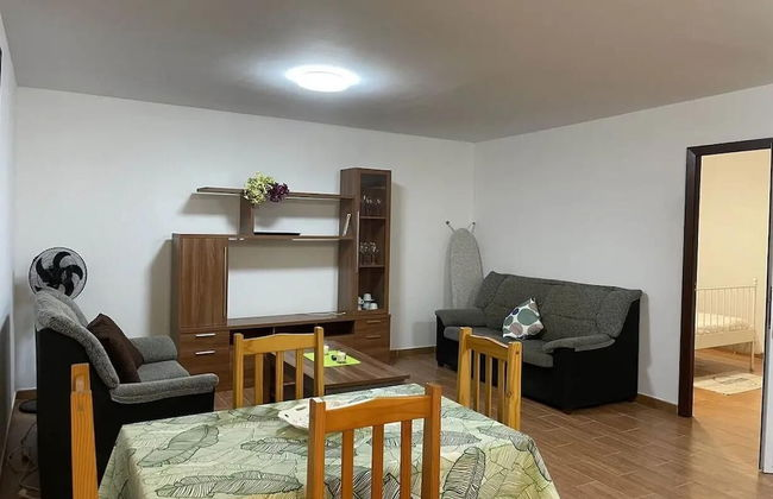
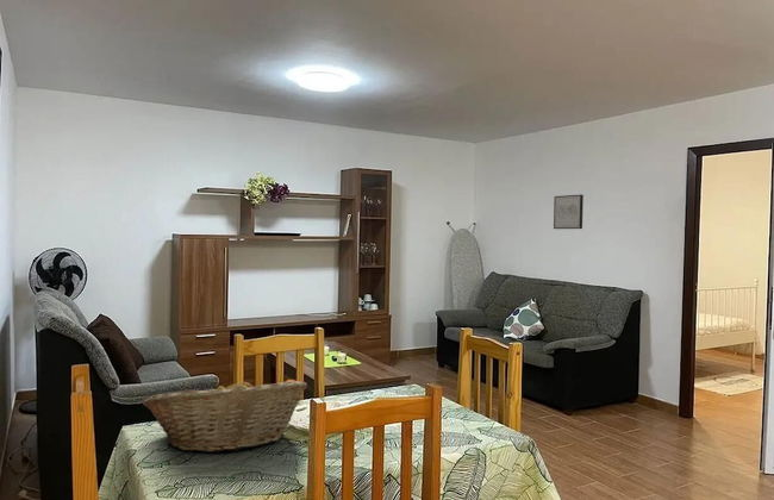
+ wall art (568, 212)
+ fruit basket (227, 406)
